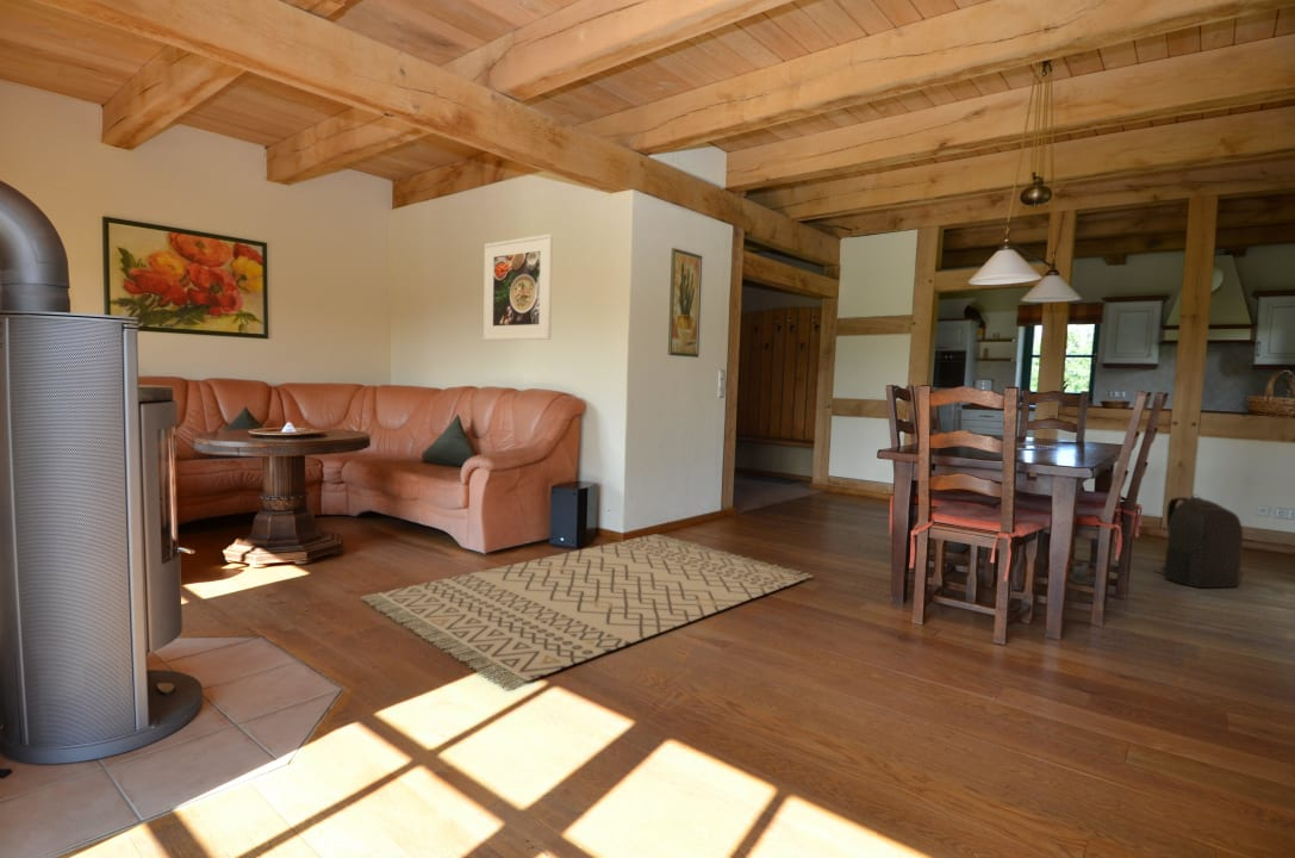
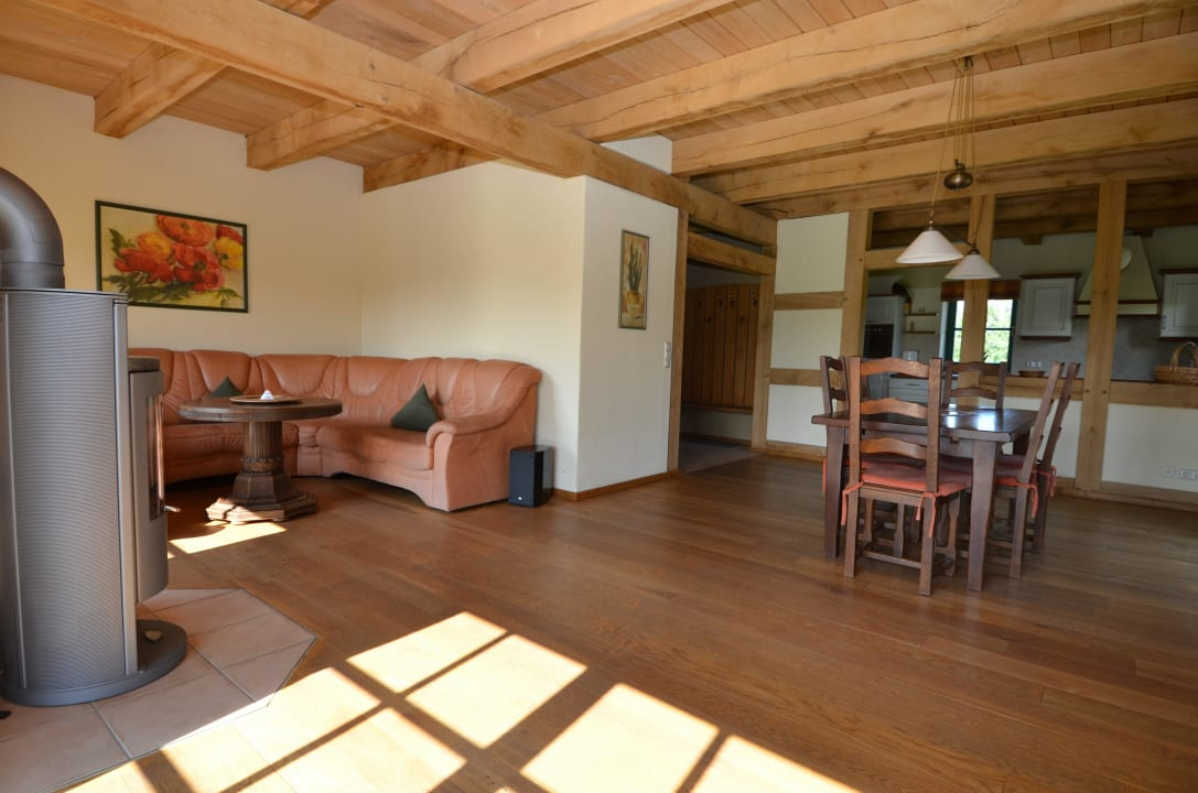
- backpack (1196, 537)
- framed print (516, 290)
- rug (605, 585)
